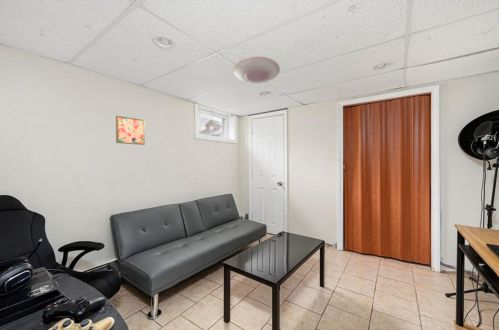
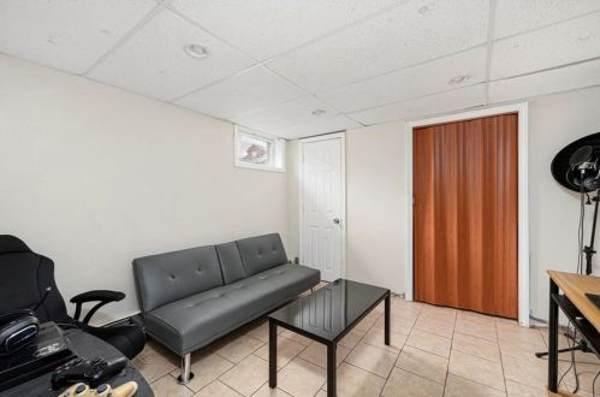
- wall art (130, 131)
- ceiling light (256, 74)
